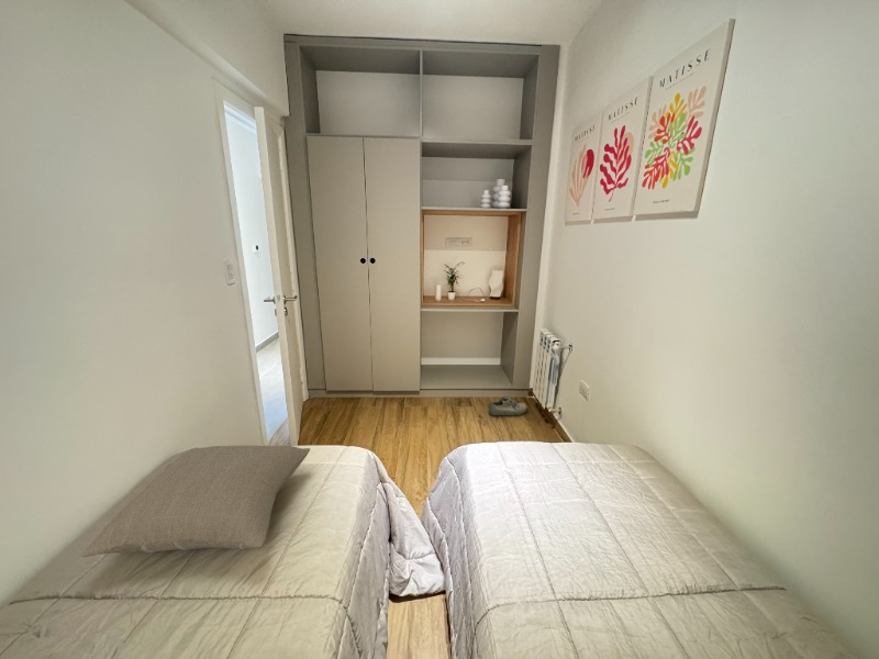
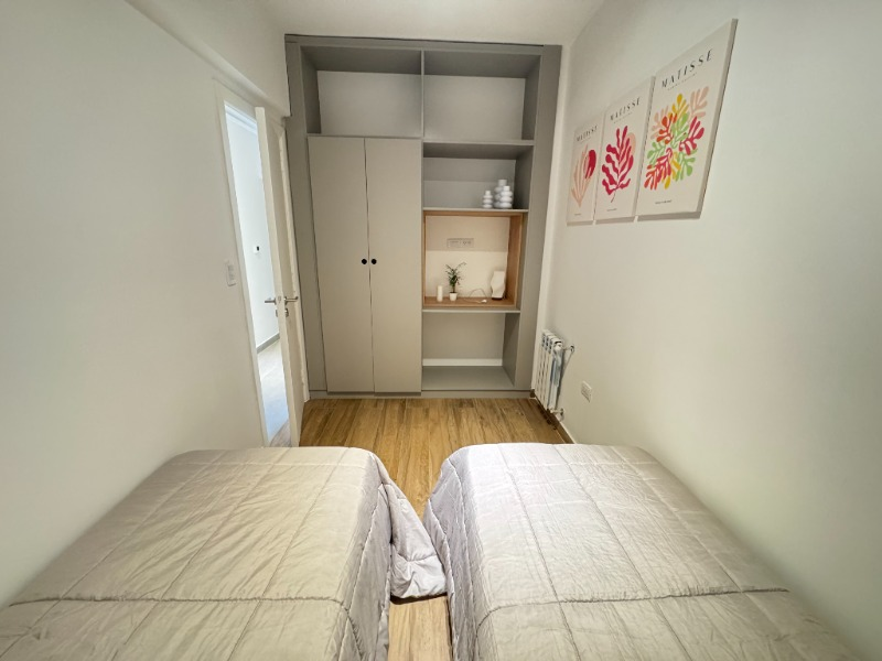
- shoe (508, 405)
- pillow (220, 491)
